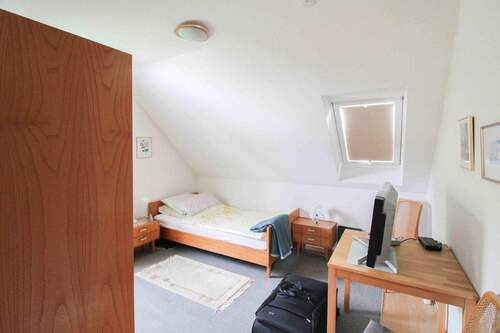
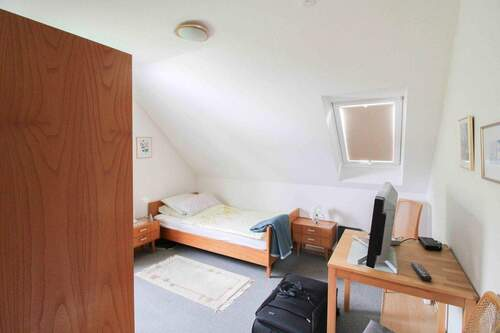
+ remote control (420, 270)
